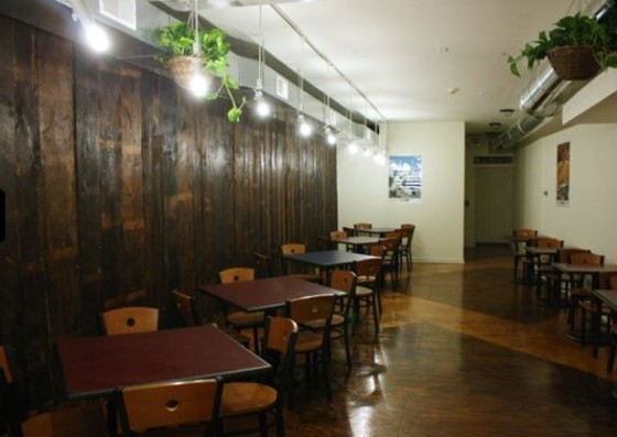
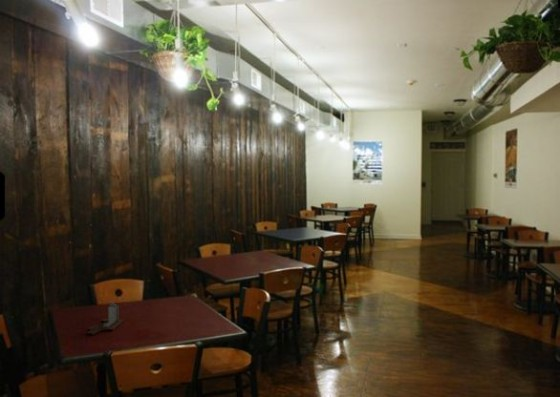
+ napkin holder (104, 319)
